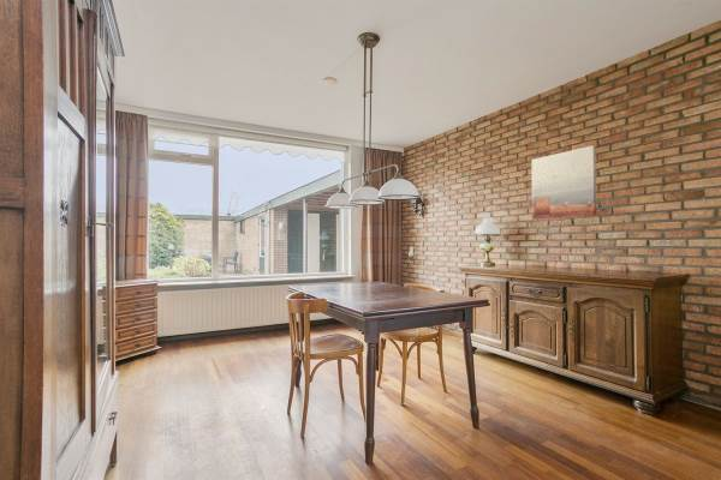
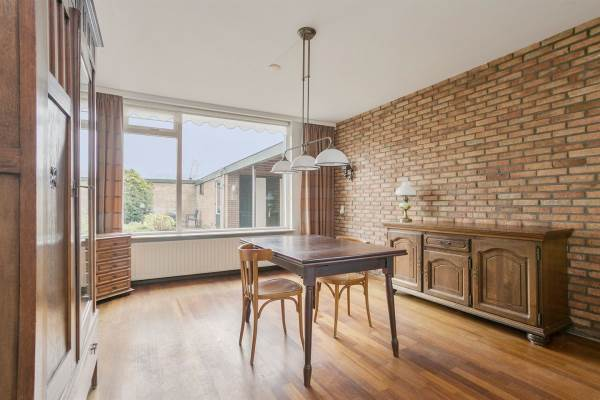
- wall art (561, 185)
